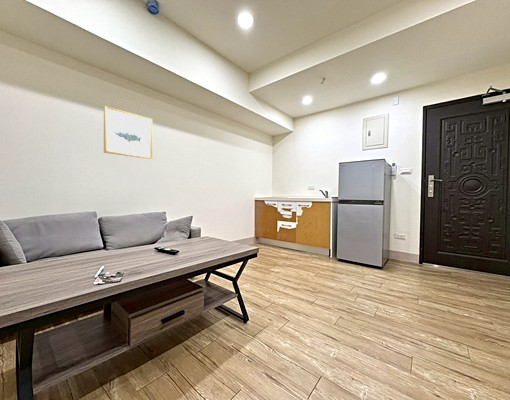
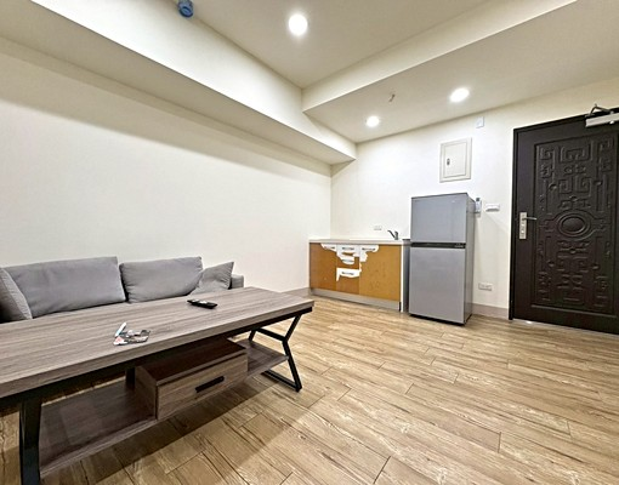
- wall art (129, 134)
